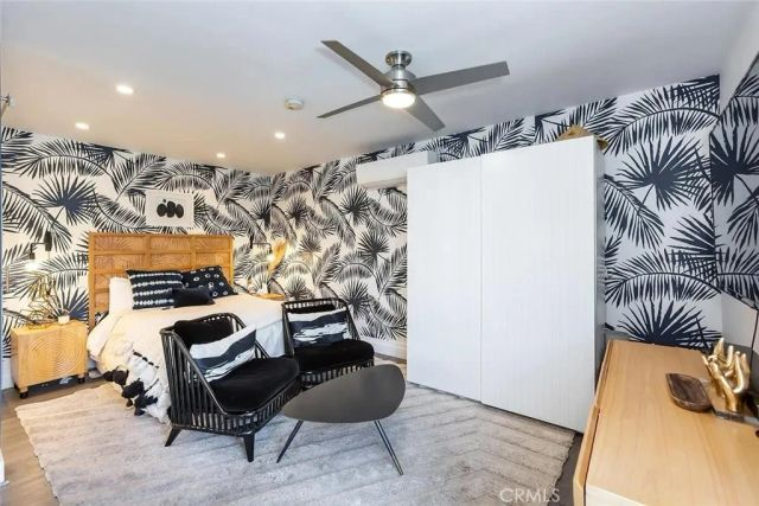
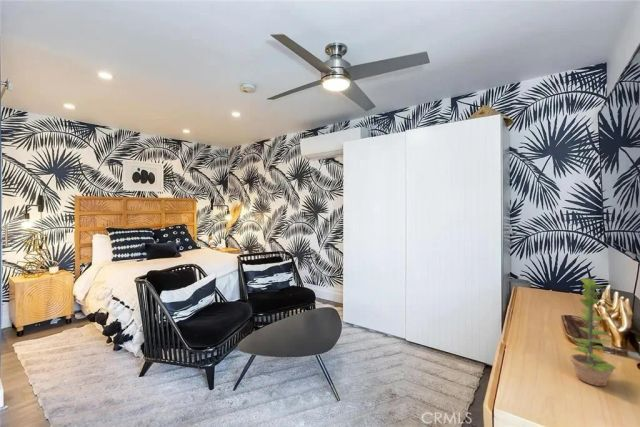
+ plant (590, 329)
